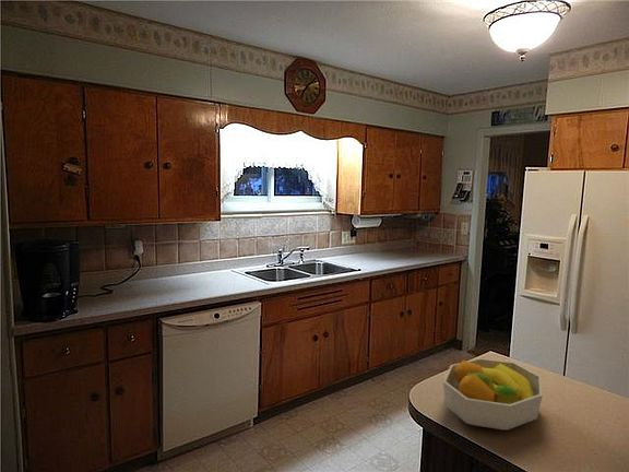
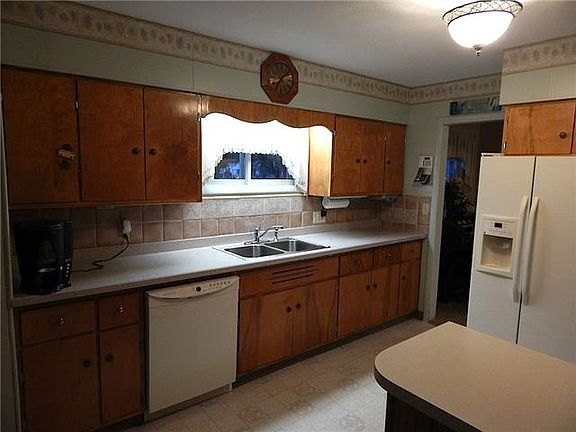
- fruit bowl (492, 387)
